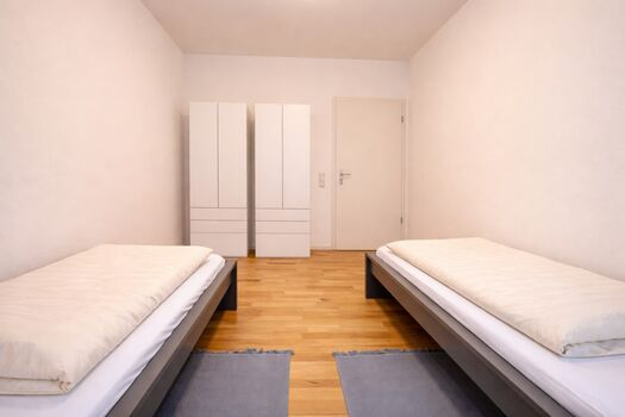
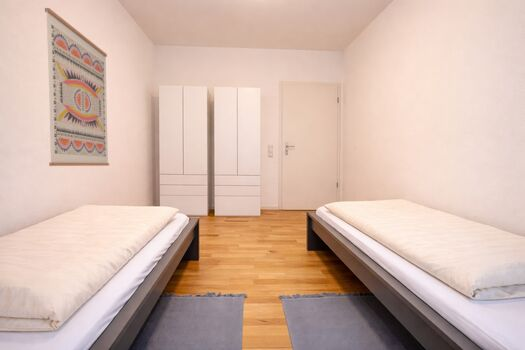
+ wall art (82, 100)
